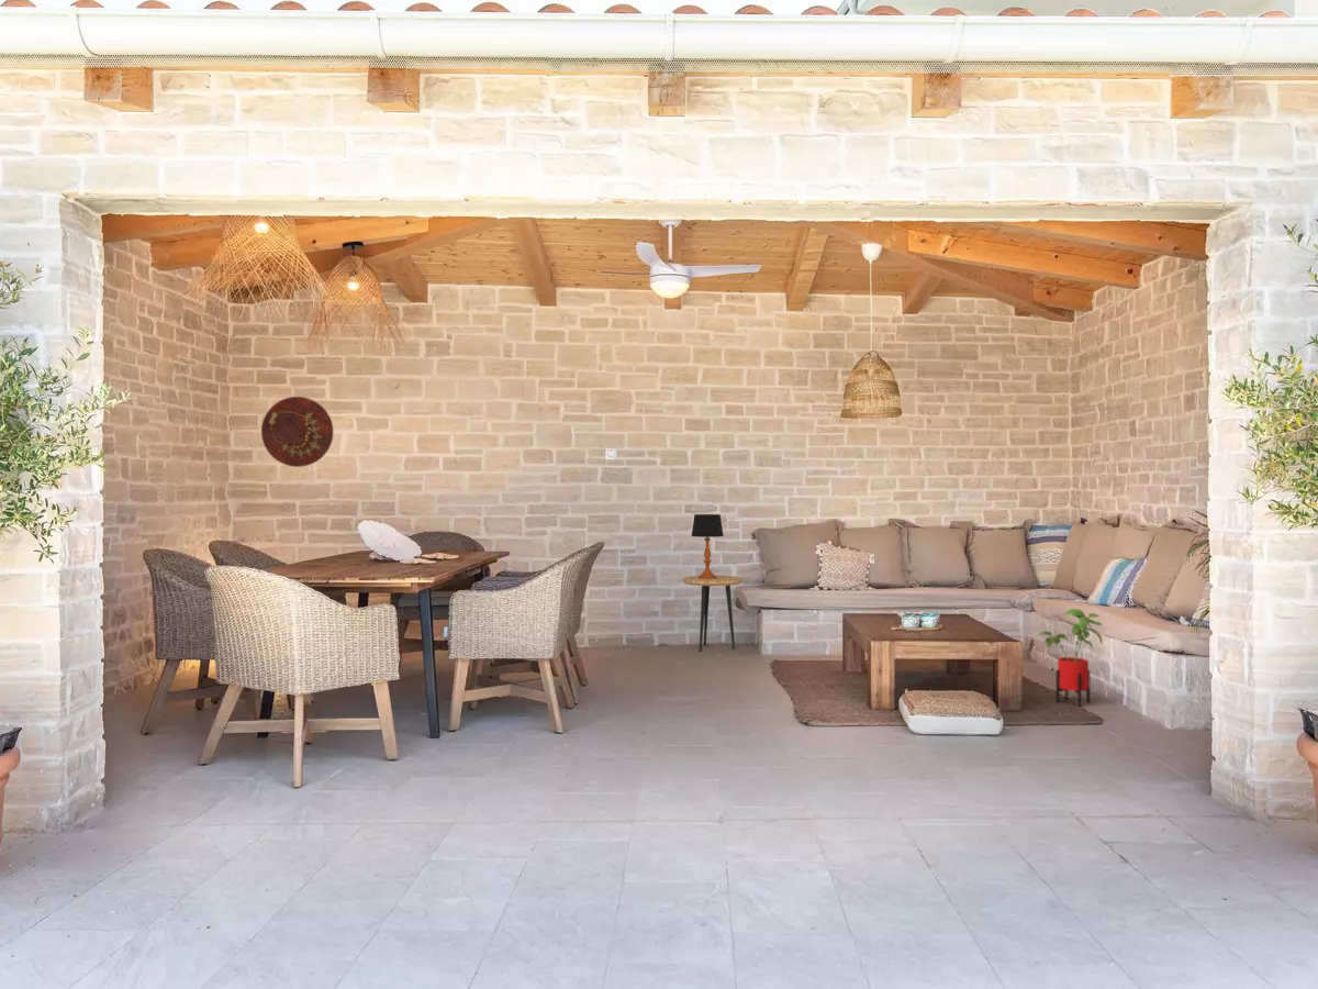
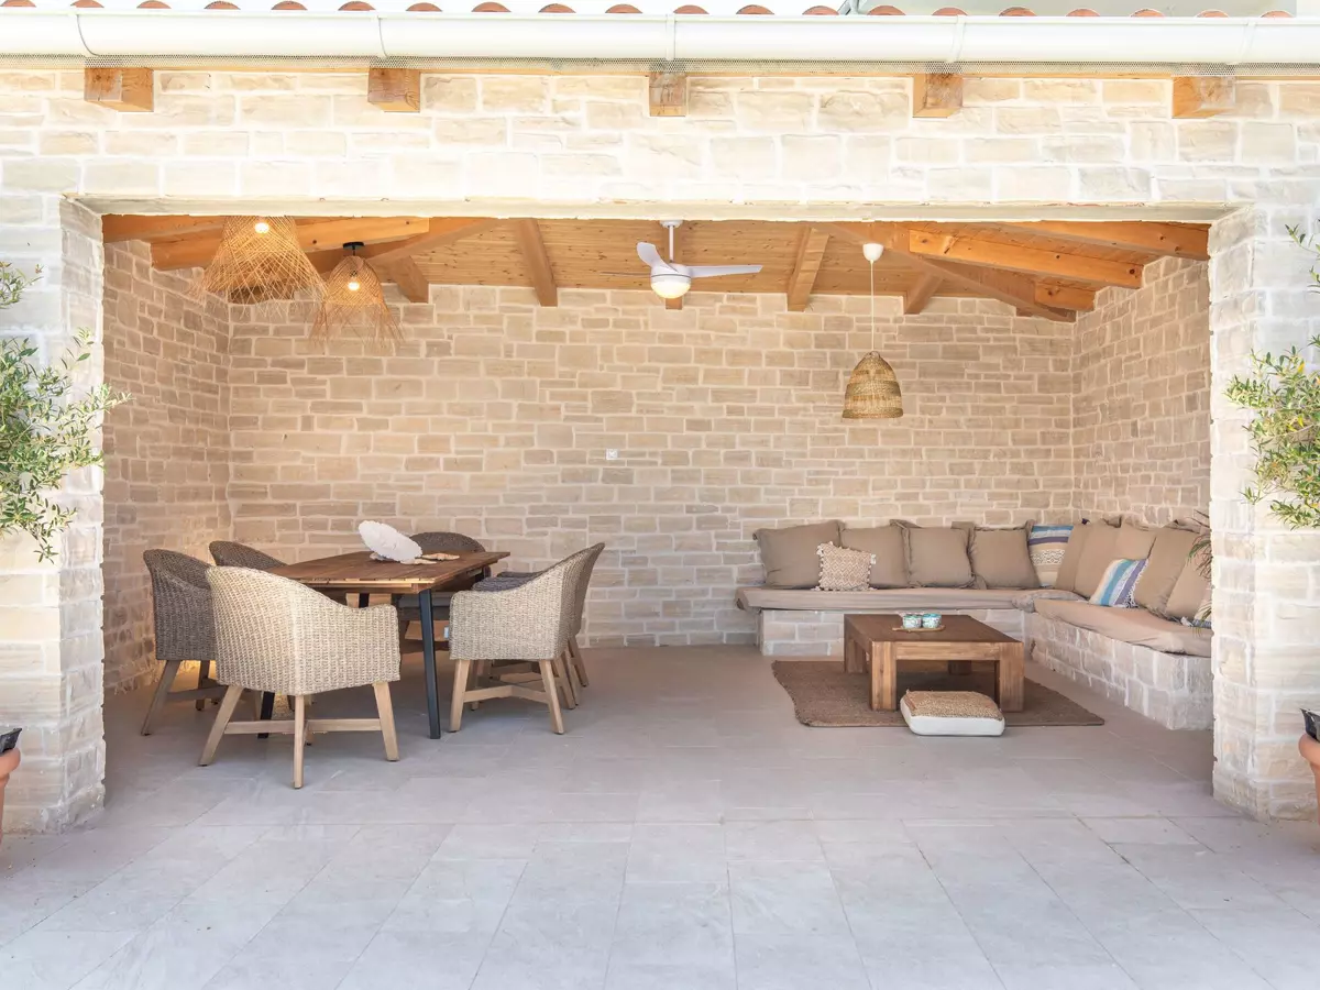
- house plant (1072, 657)
- side table (707, 613)
- table lamp (707, 545)
- decorative platter (297, 431)
